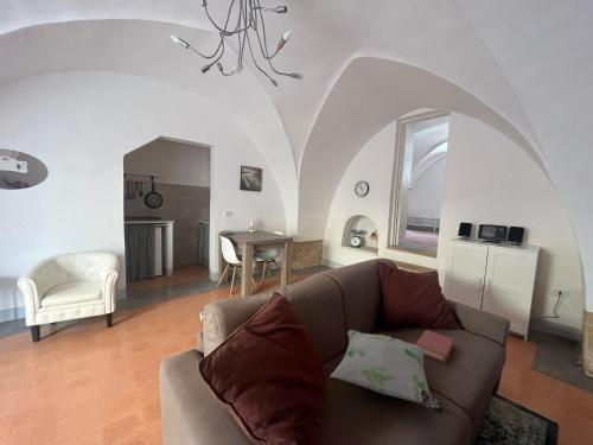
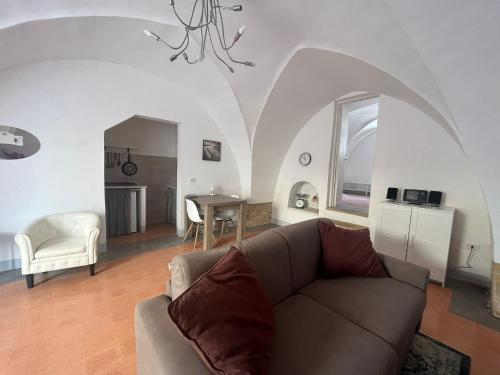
- book (434, 344)
- decorative pillow (384, 362)
